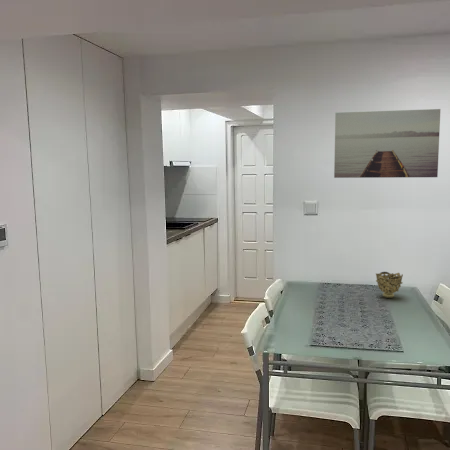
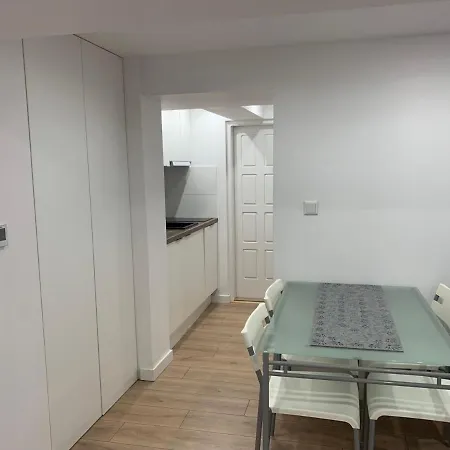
- wall art (385, 144)
- decorative bowl (388, 285)
